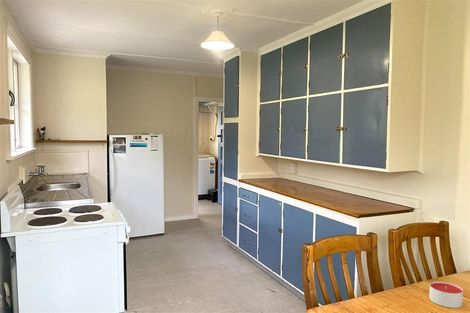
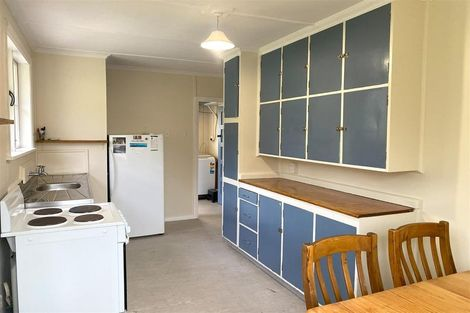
- candle (445, 293)
